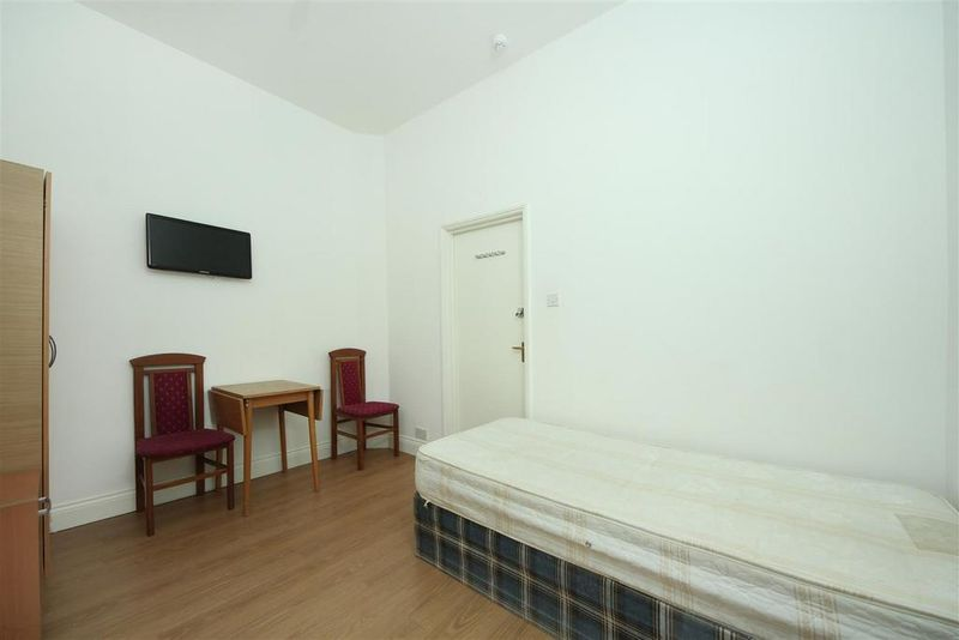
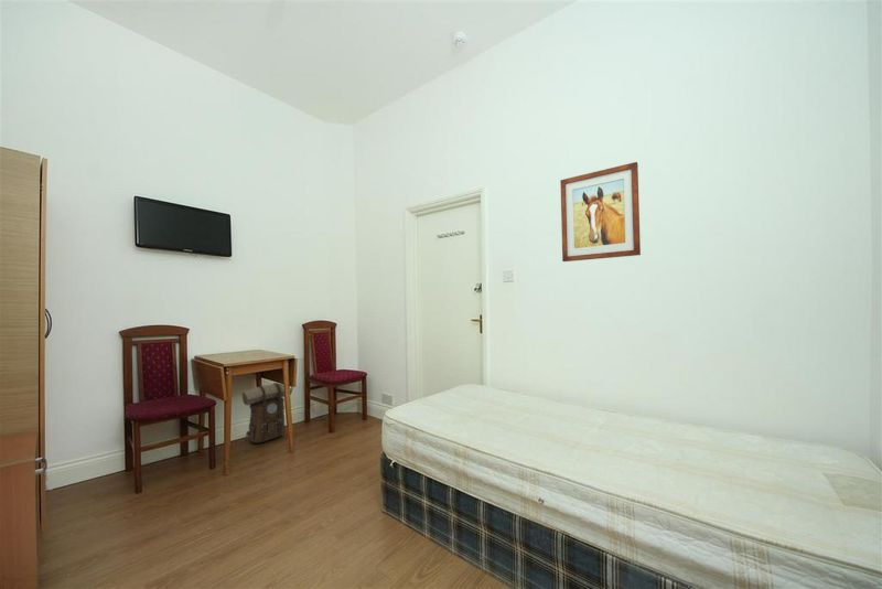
+ wall art (598, 215)
+ backpack (265, 410)
